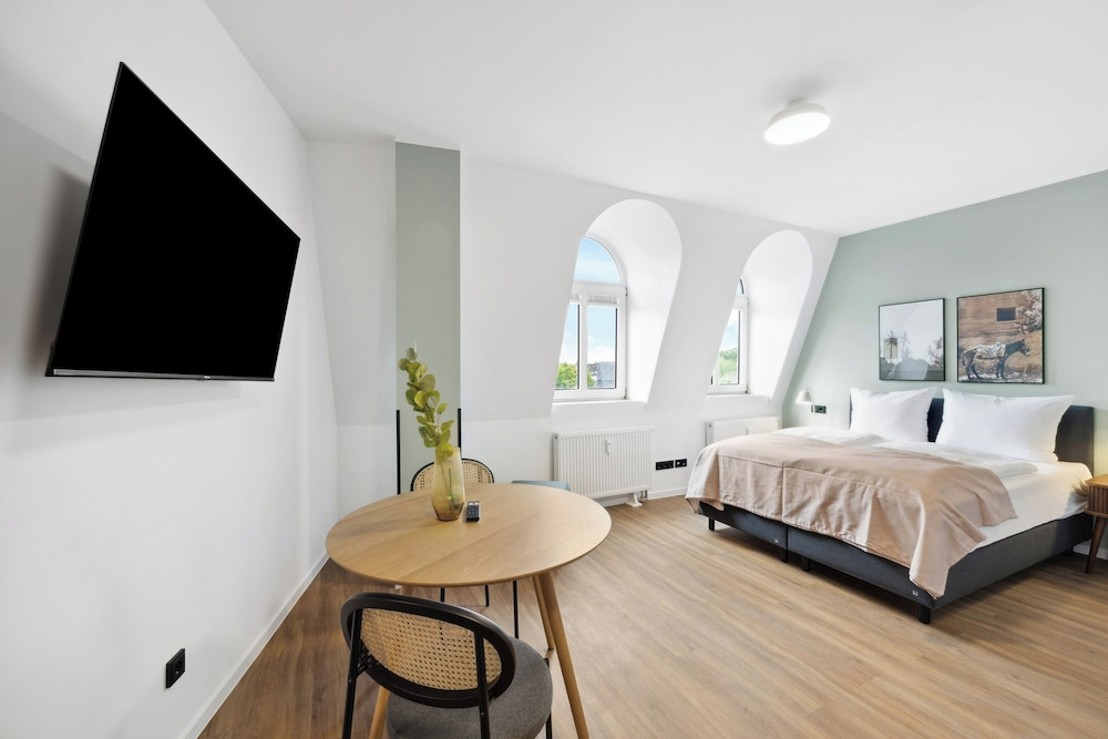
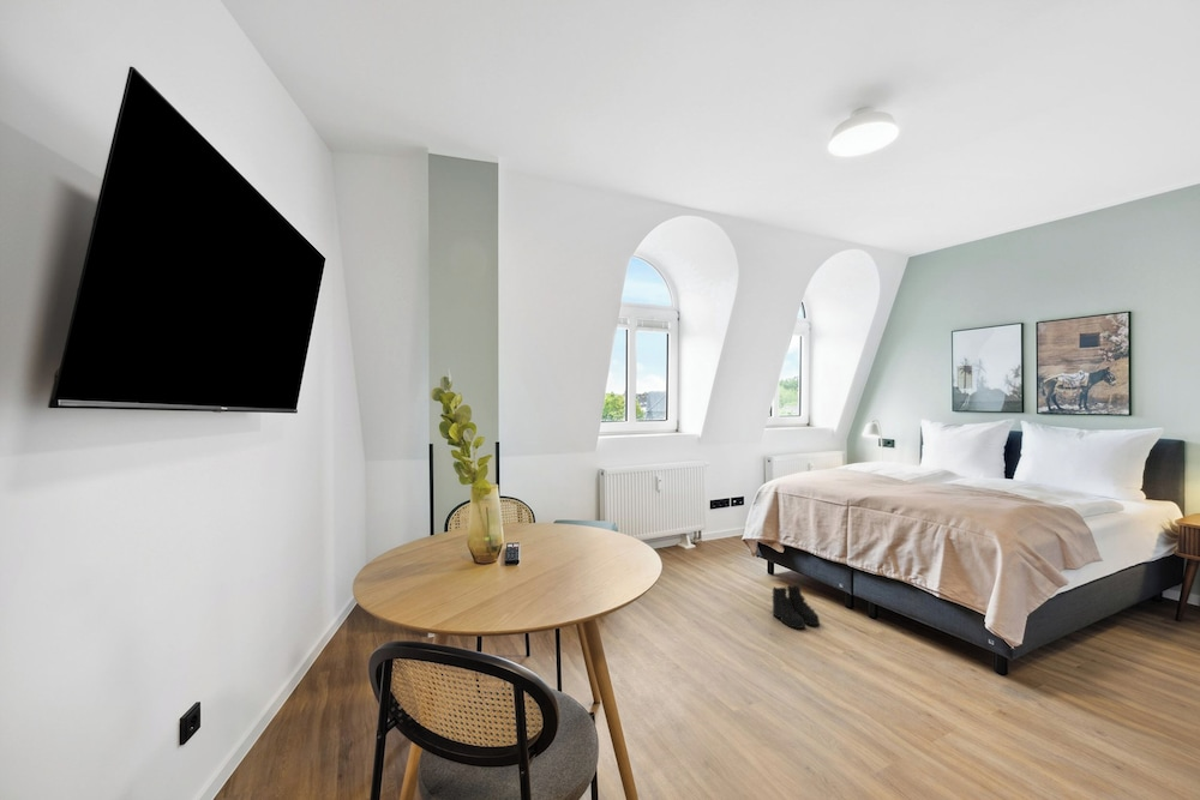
+ boots (794, 603)
